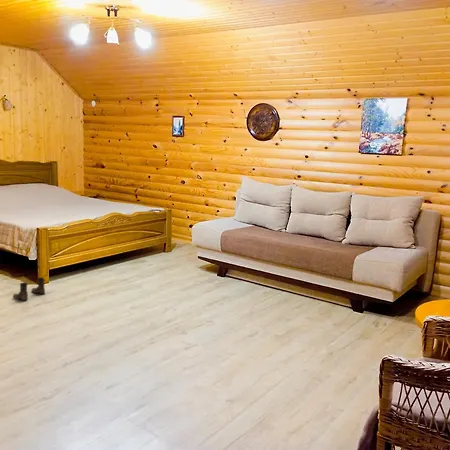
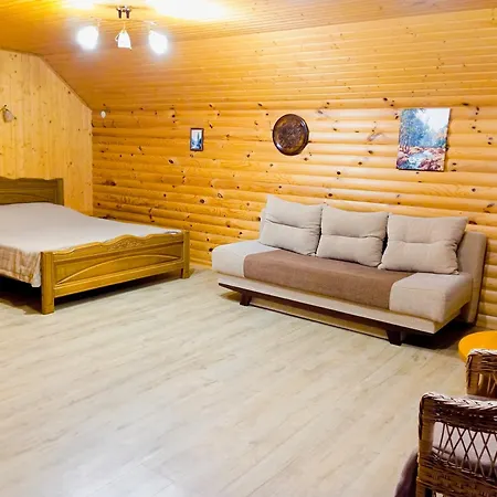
- boots (26, 287)
